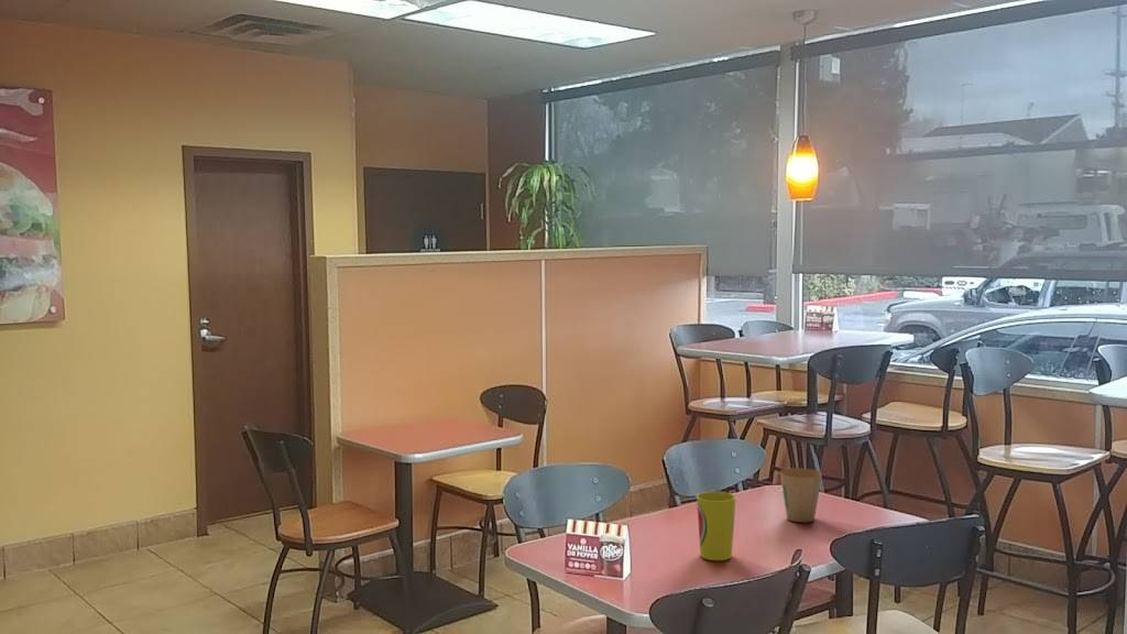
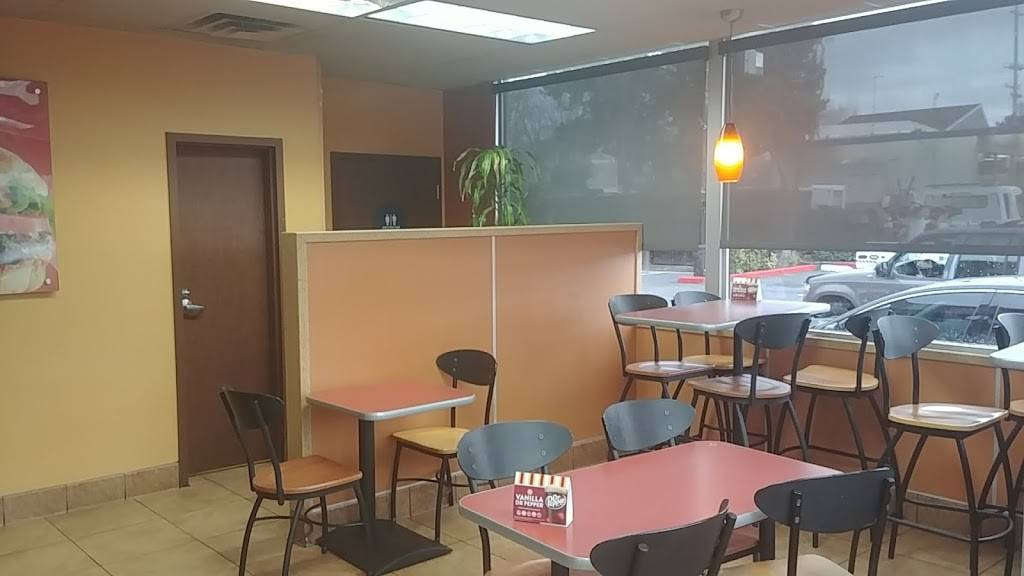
- paper cup (800, 495)
- cup (715, 526)
